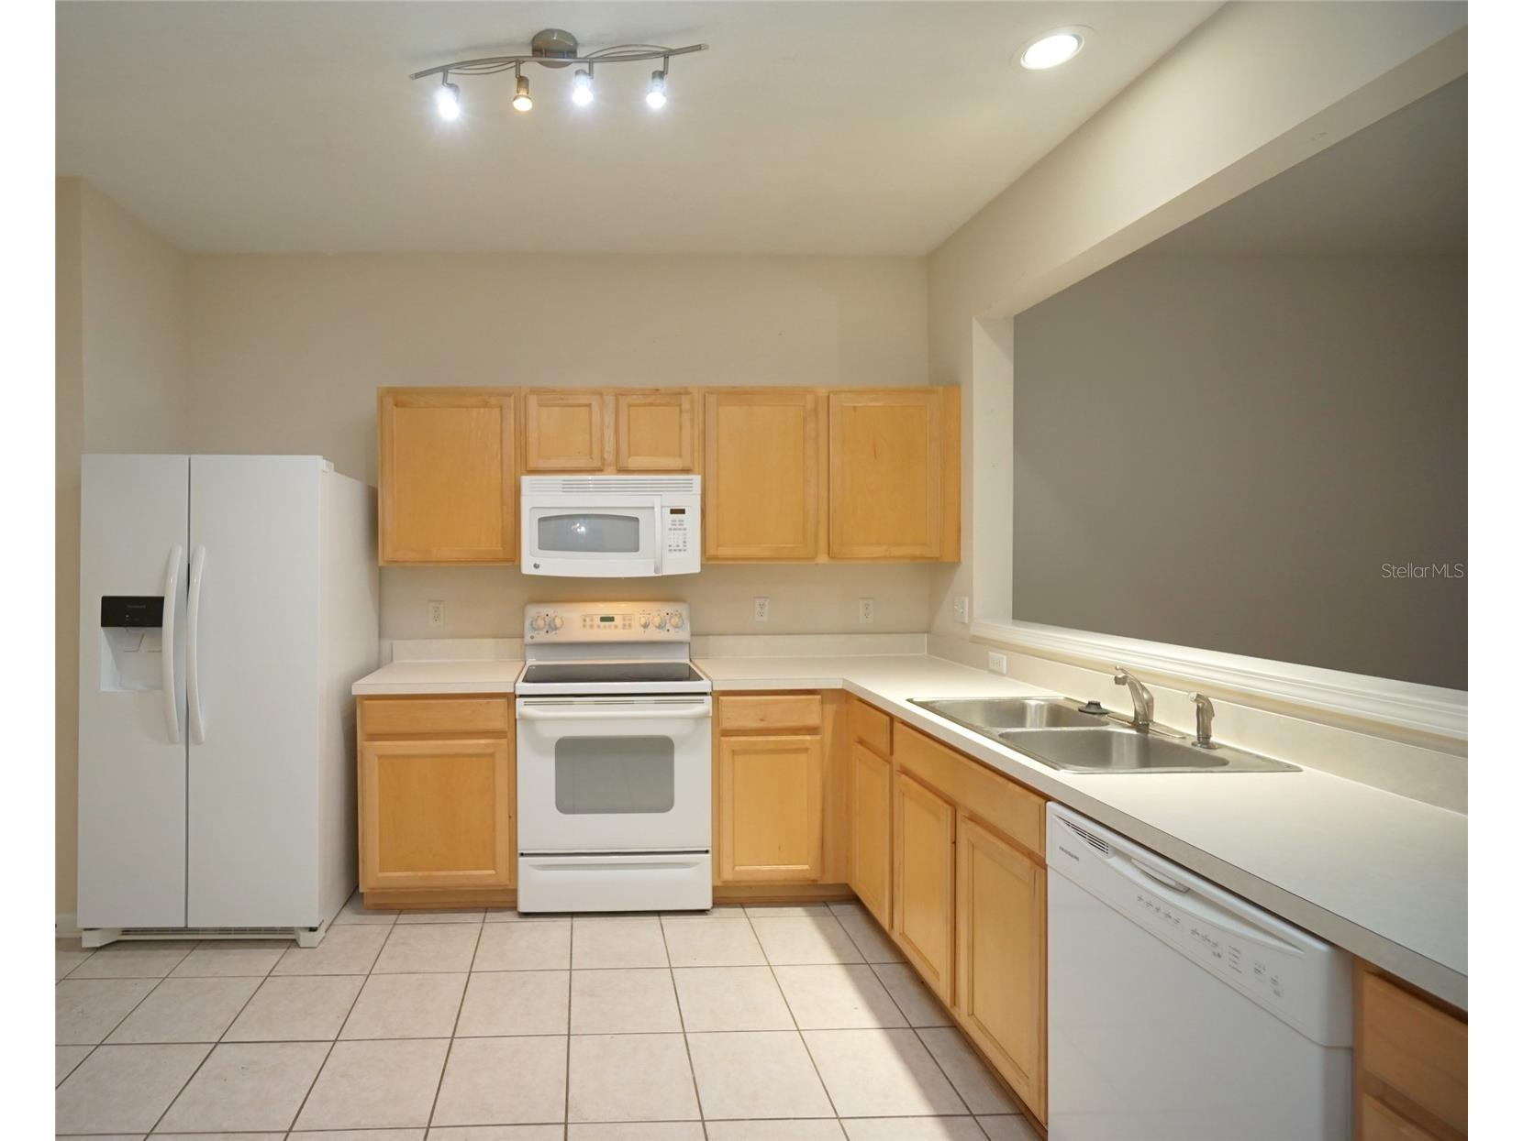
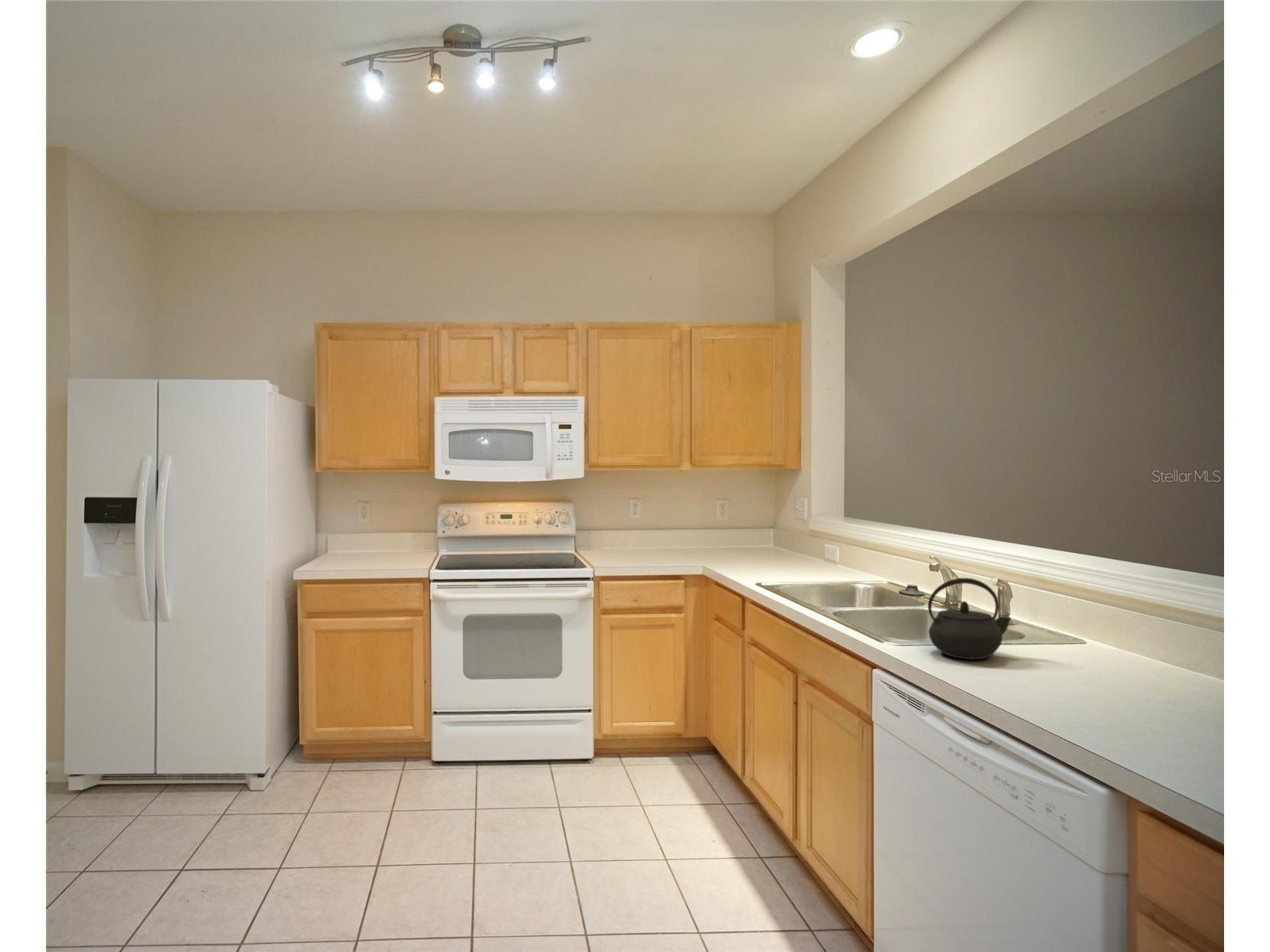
+ kettle (969, 616)
